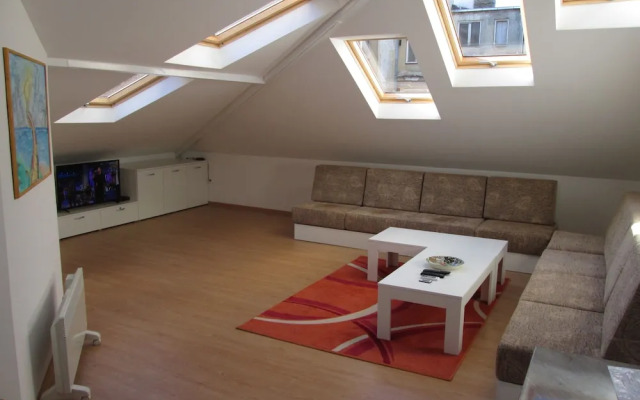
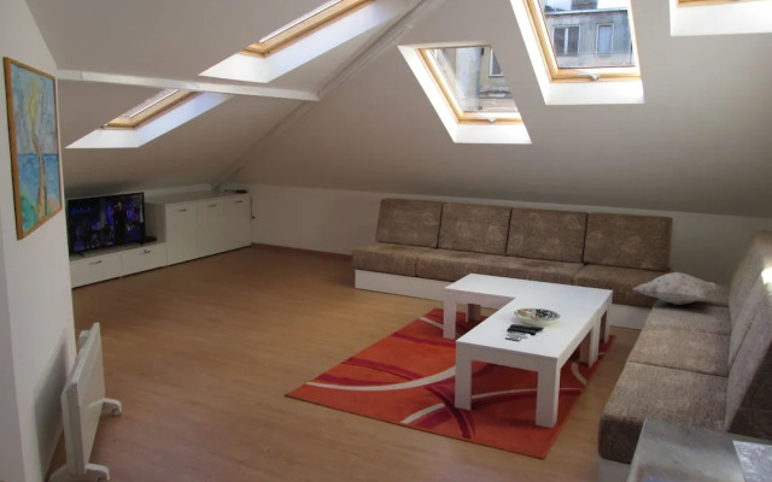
+ decorative pillow (678, 288)
